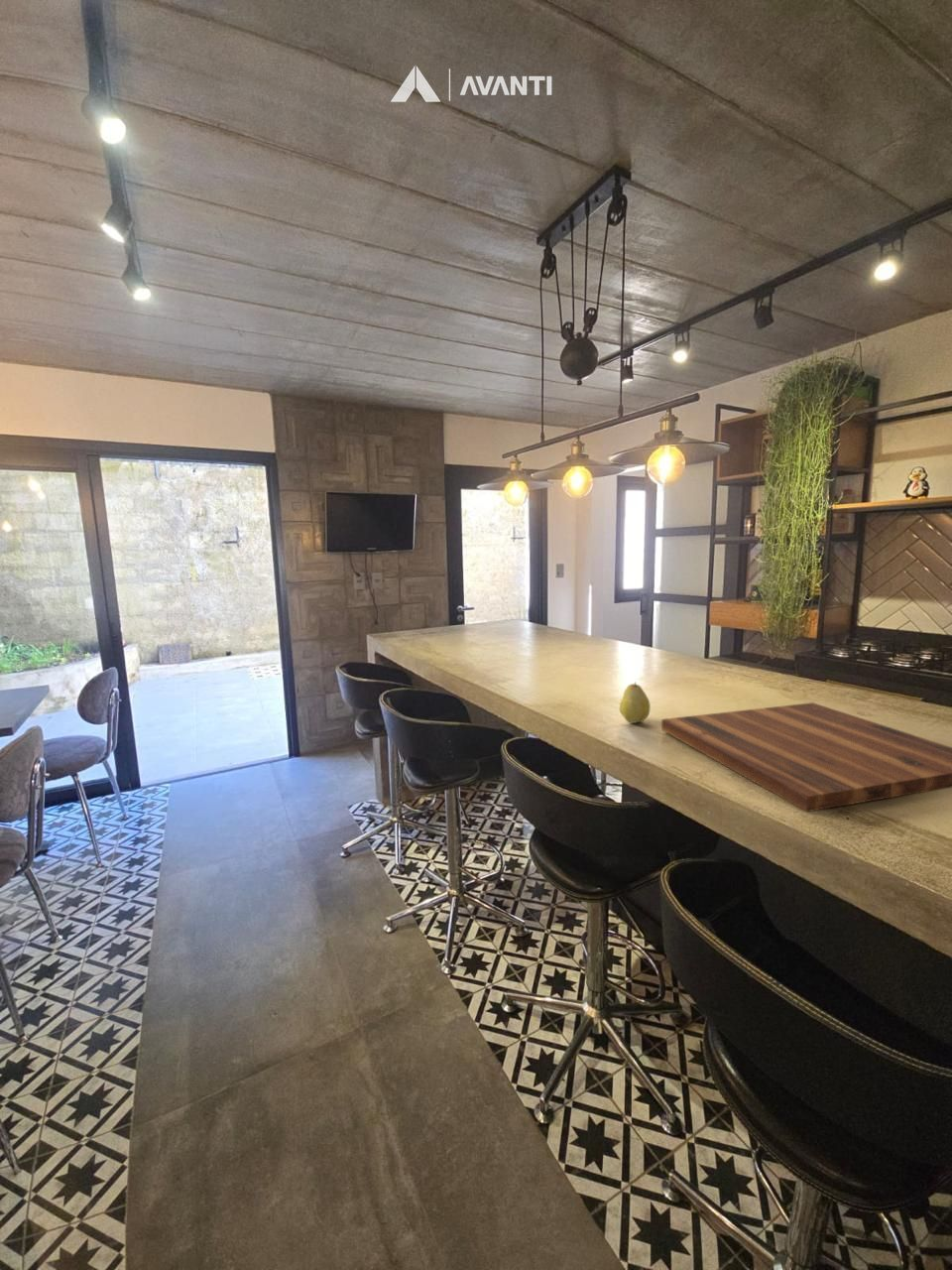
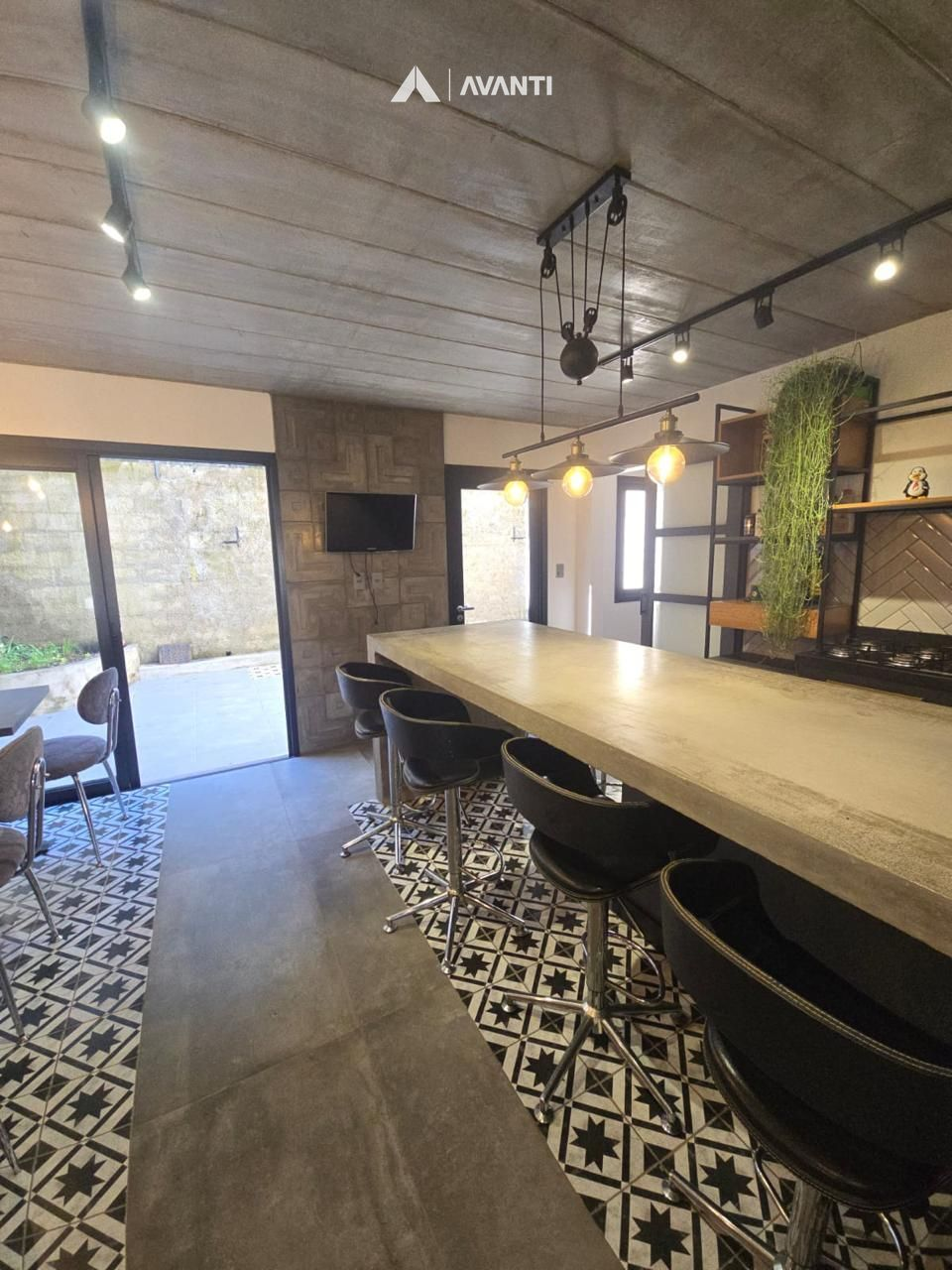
- fruit (634, 700)
- cutting board (810, 744)
